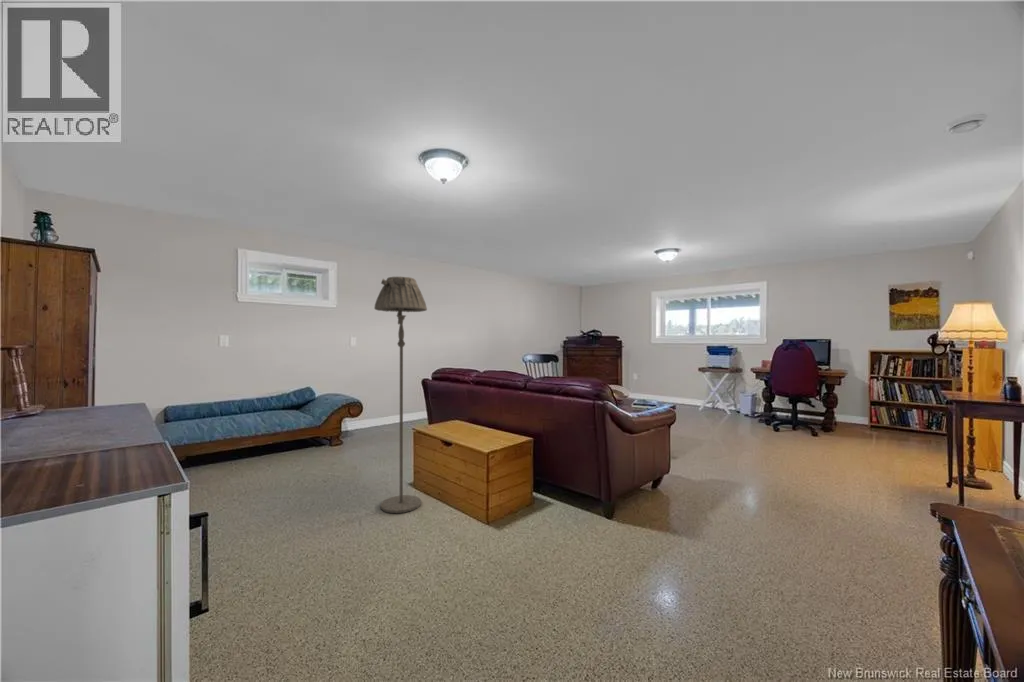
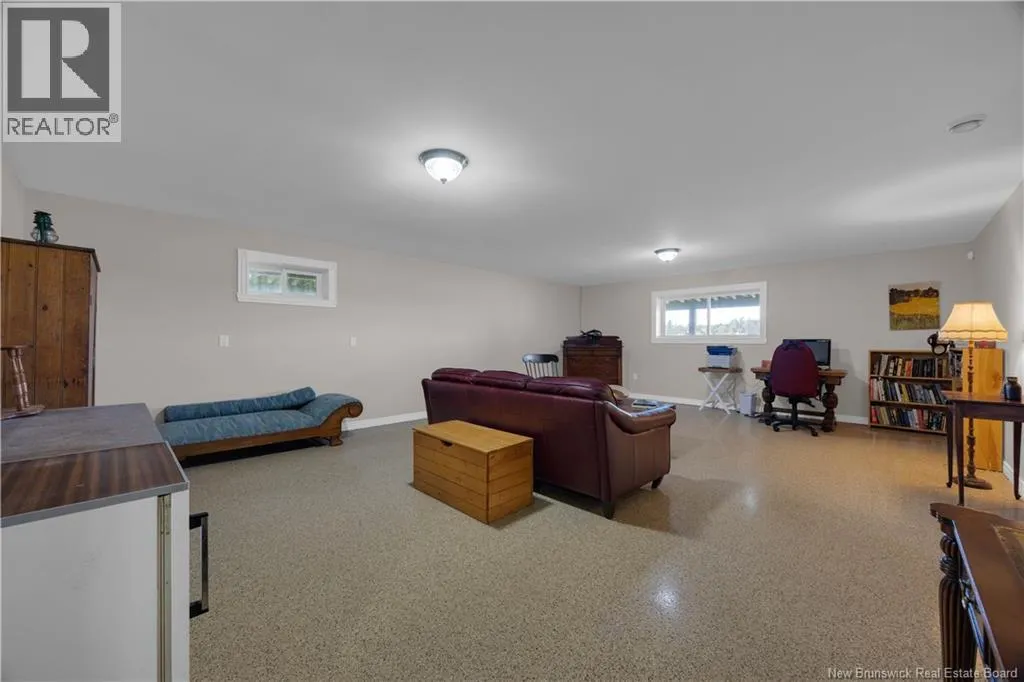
- floor lamp (401, 391)
